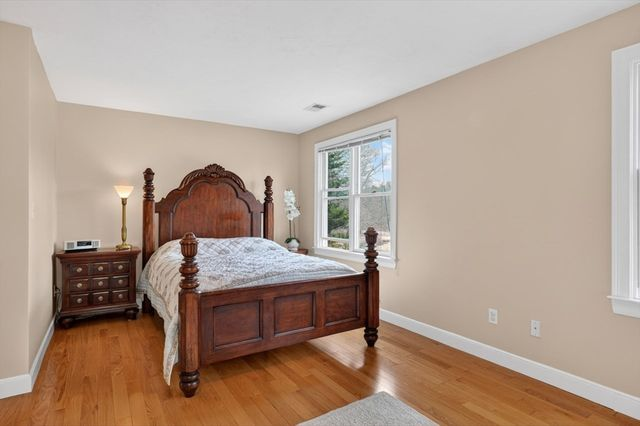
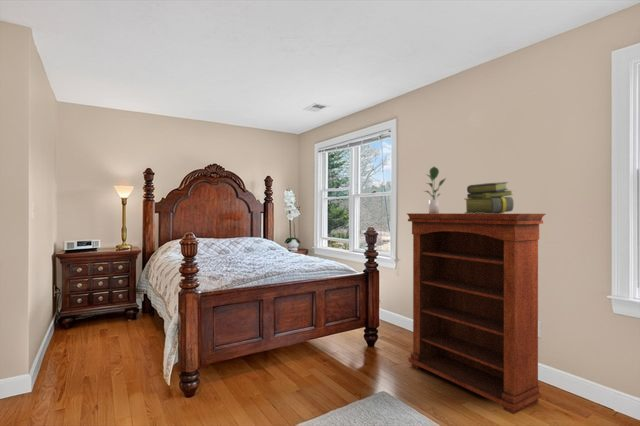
+ potted plant (435, 190)
+ stack of books (489, 197)
+ bookshelf (467, 297)
